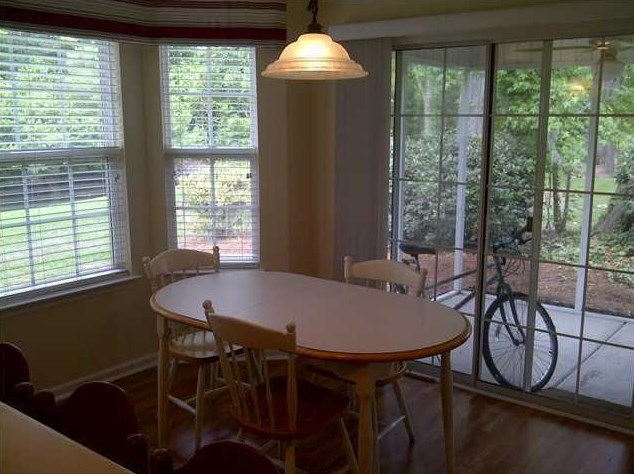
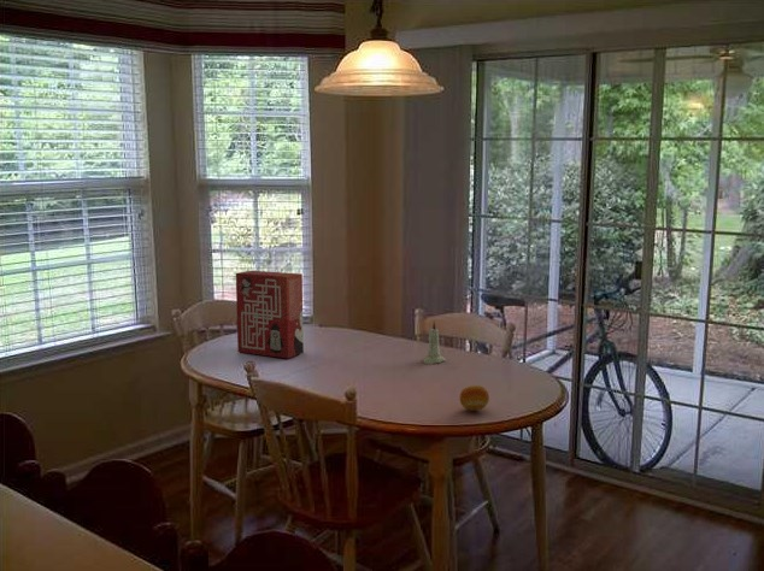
+ candle (433, 341)
+ fruit (474, 398)
+ cereal box (269, 313)
